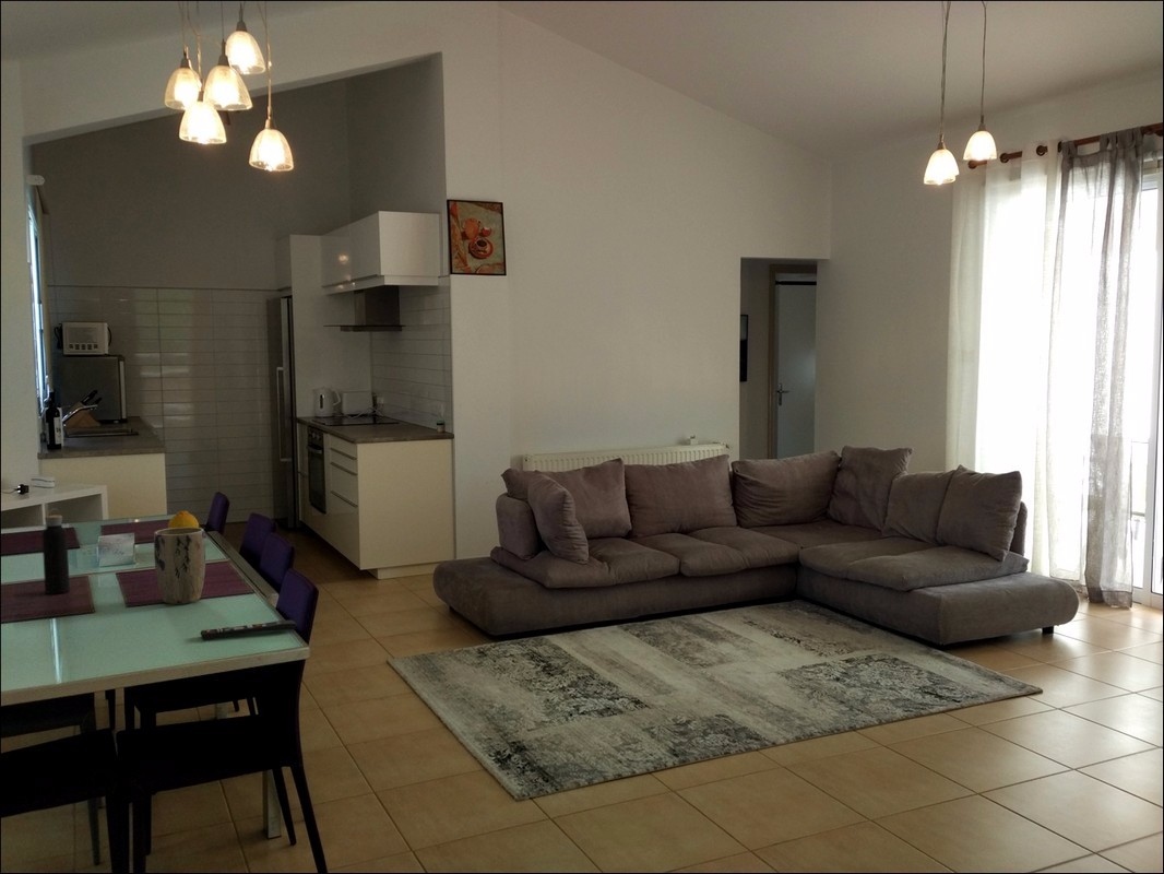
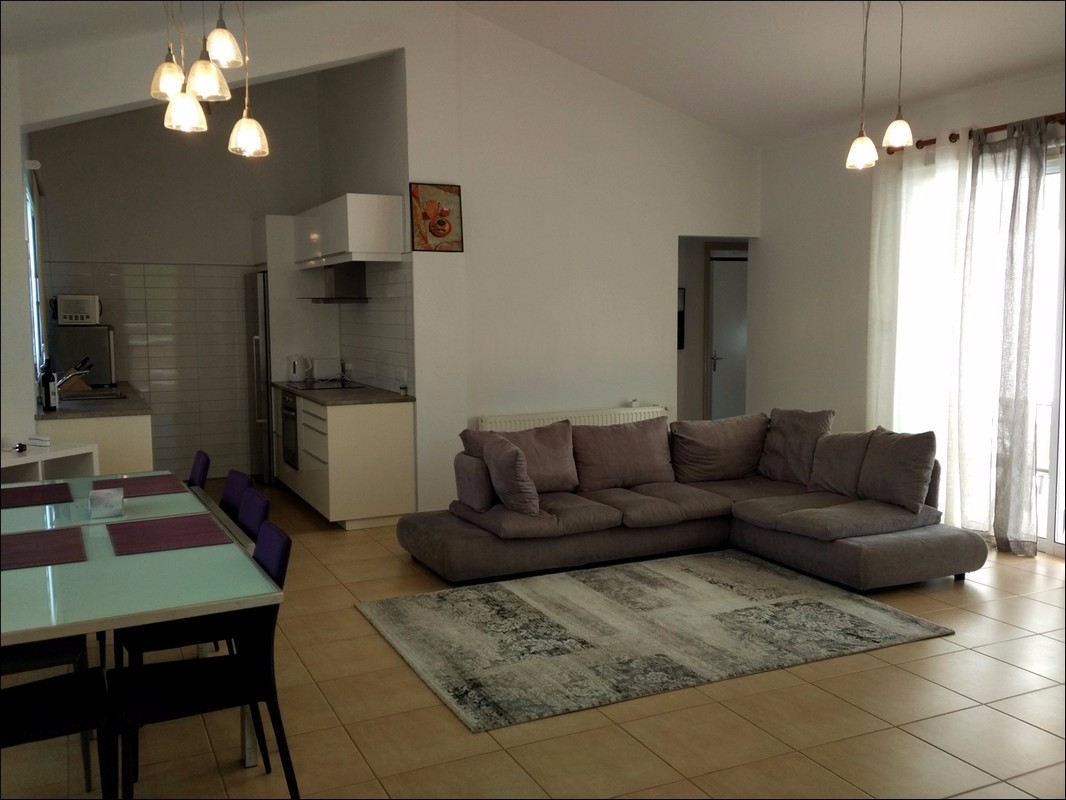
- fruit (182, 523)
- remote control (249, 629)
- plant pot (180, 565)
- water bottle (55, 550)
